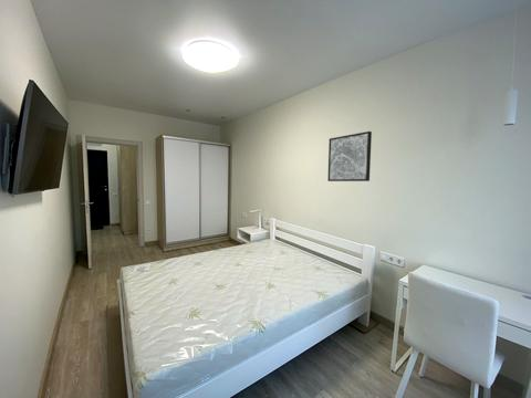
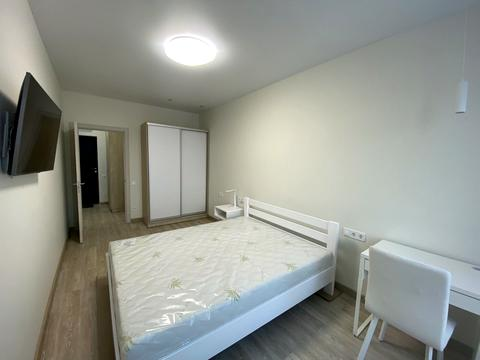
- wall art (347, 158)
